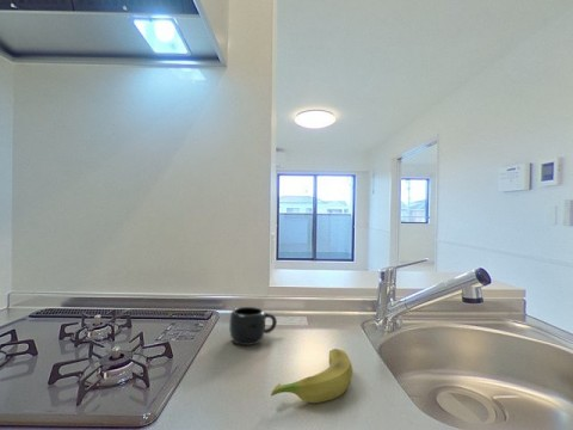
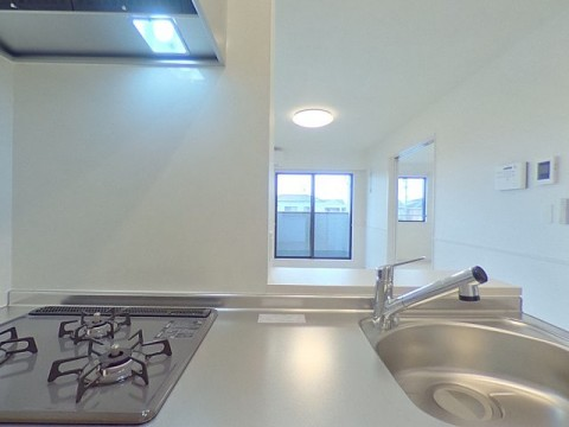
- mug (251, 325)
- banana (316, 374)
